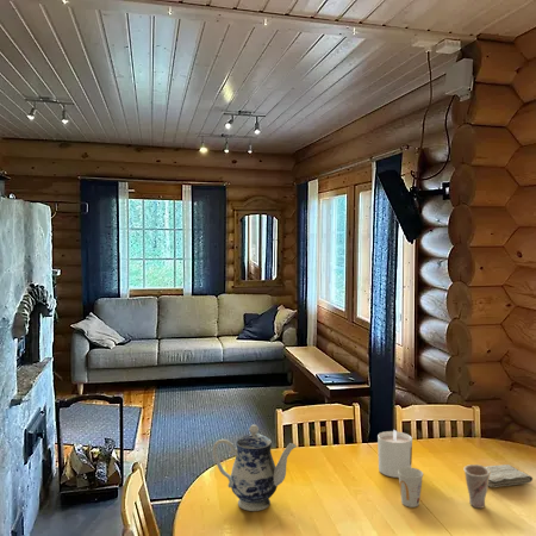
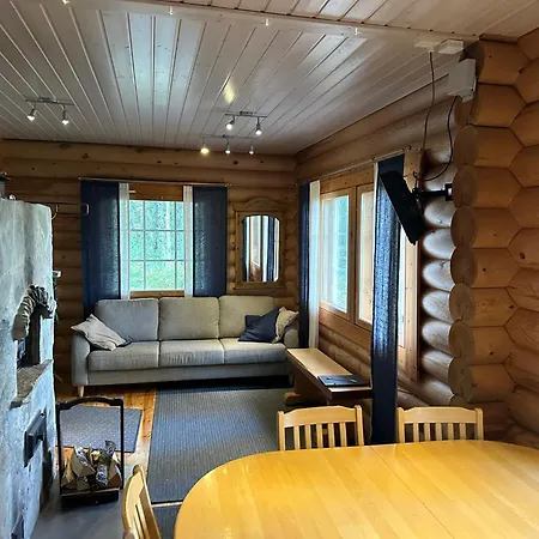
- candle (394, 450)
- washcloth (499, 474)
- cup (410, 487)
- teapot (254, 463)
- cup (476, 487)
